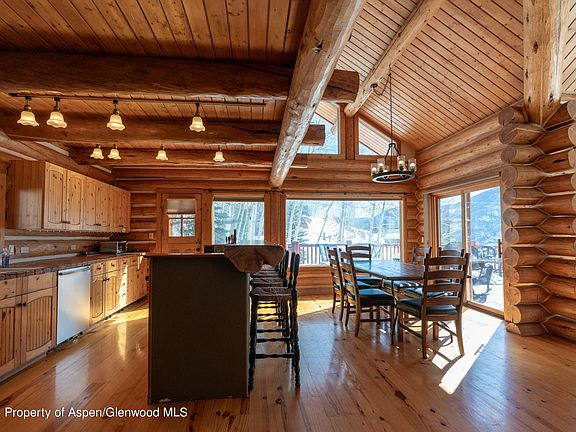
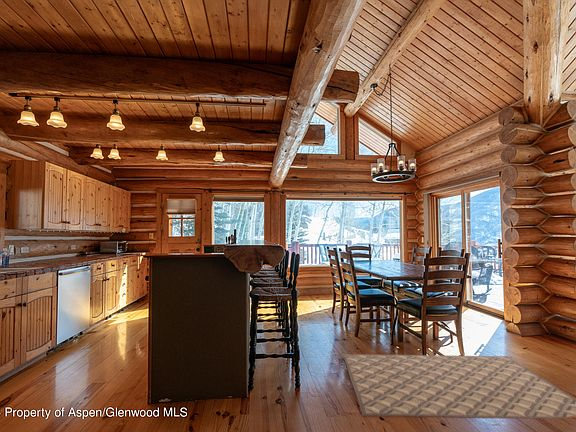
+ rug (448, 380)
